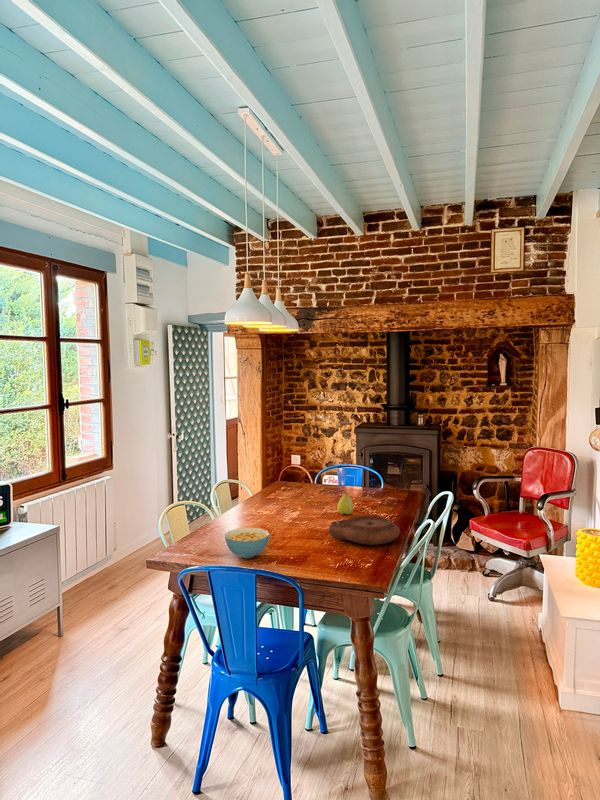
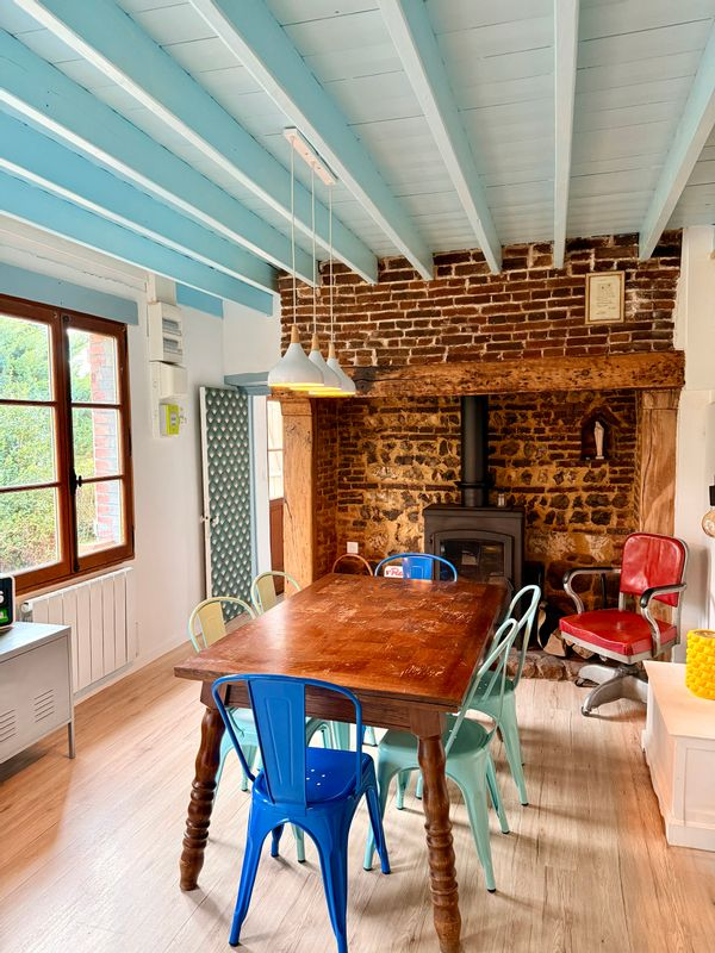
- fruit (345, 503)
- cereal bowl (247, 545)
- plate (366, 529)
